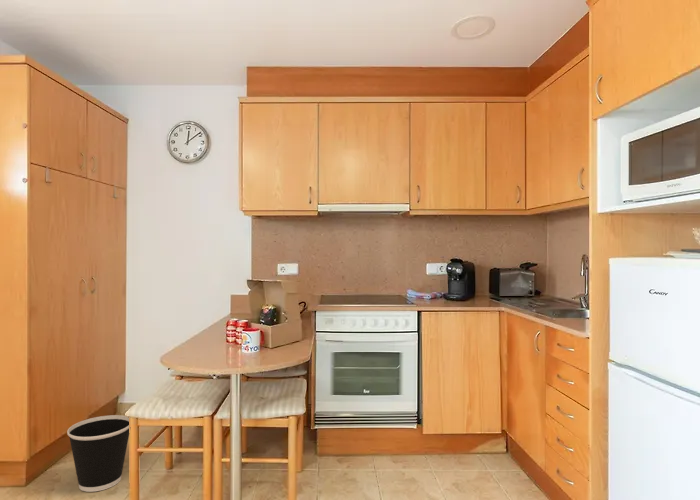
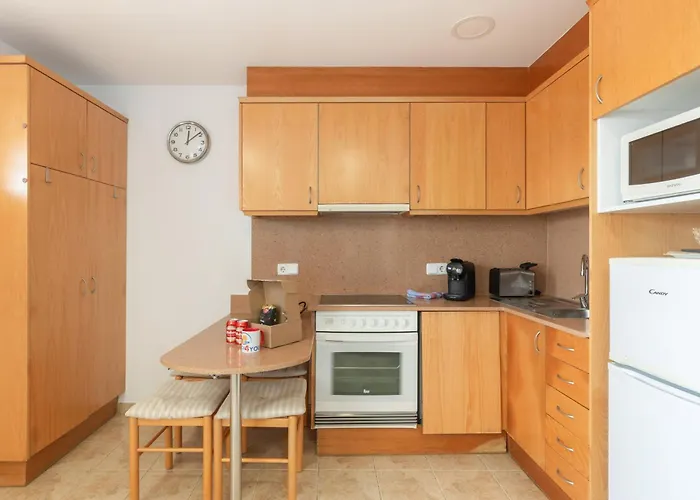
- wastebasket (100, 453)
